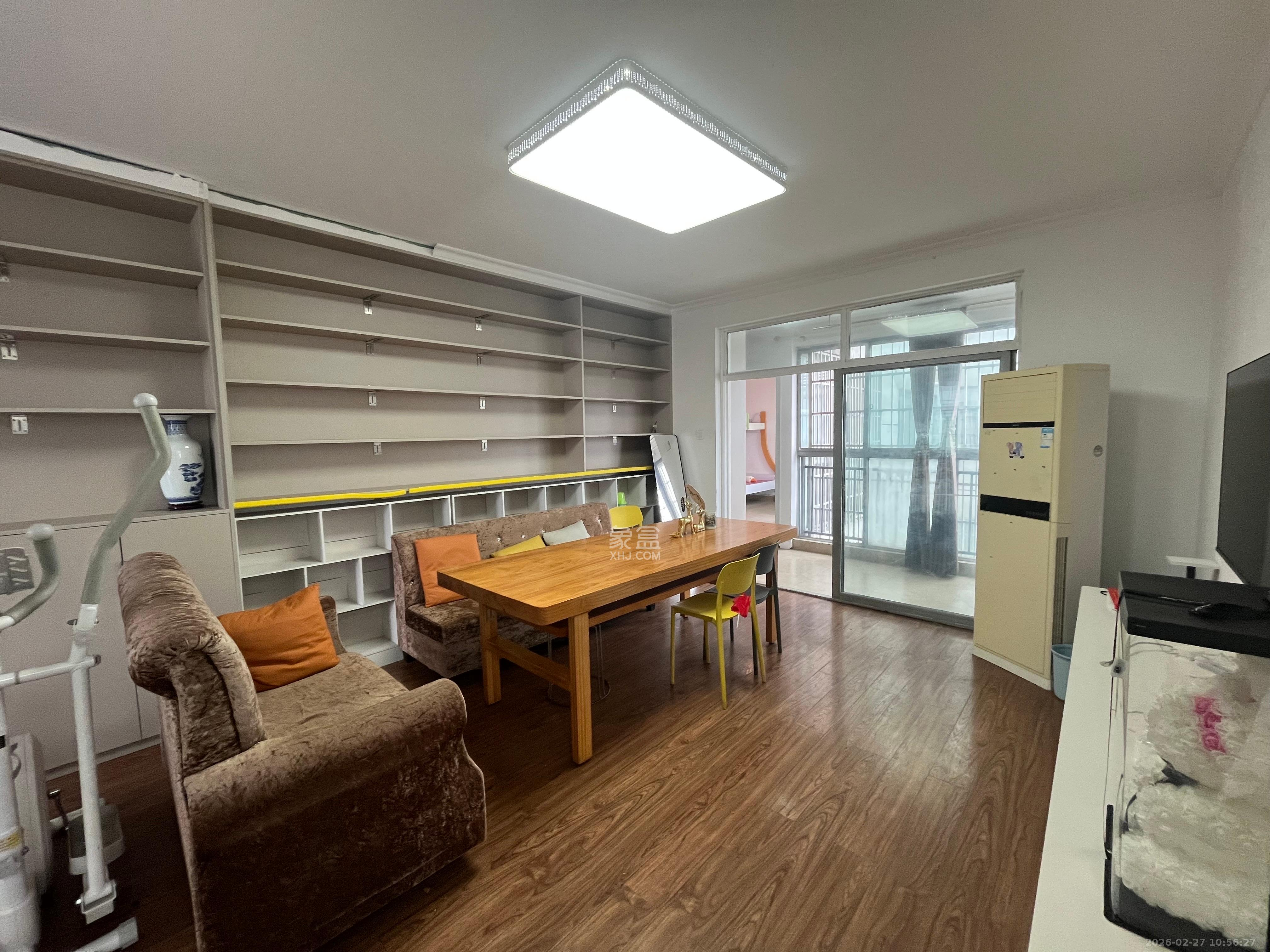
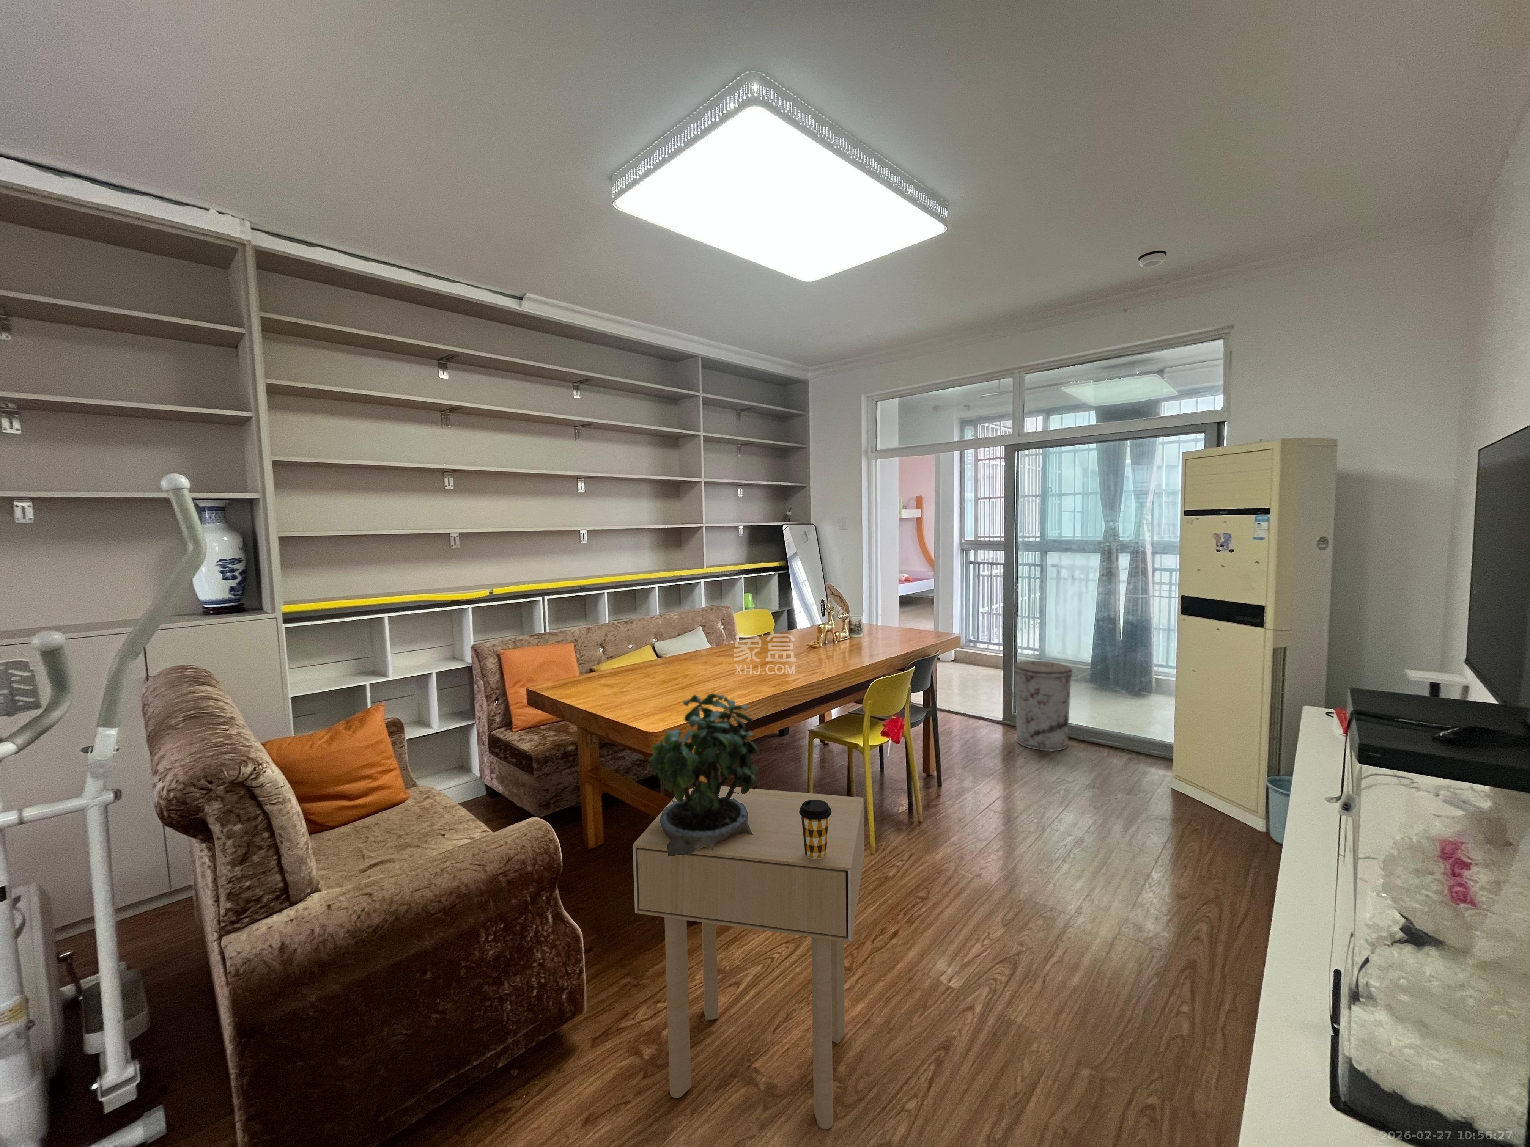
+ trash can (1042, 702)
+ side table (761, 930)
+ coffee cup (816, 829)
+ smoke detector (1152, 255)
+ potted plant (705, 758)
